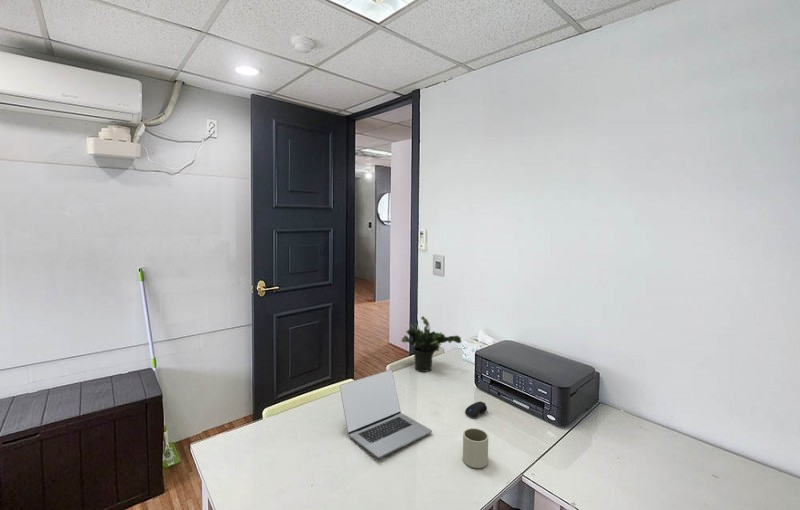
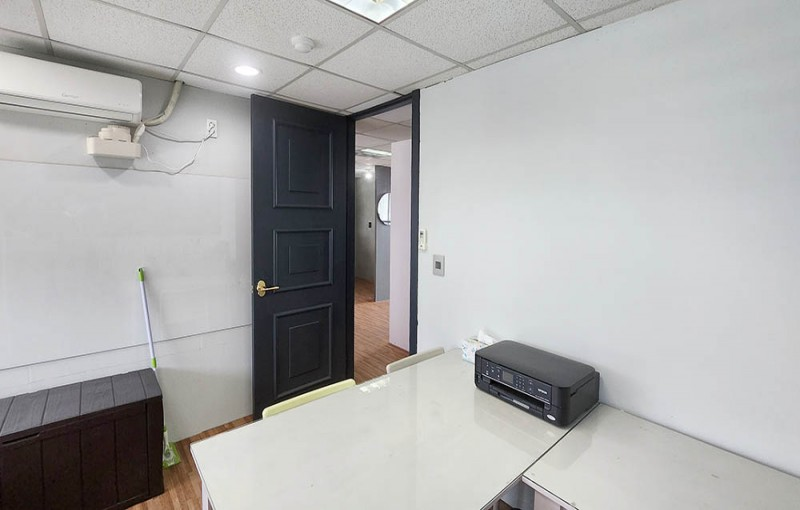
- laptop (385, 408)
- mug (473, 444)
- computer mouse (476, 408)
- potted plant (430, 343)
